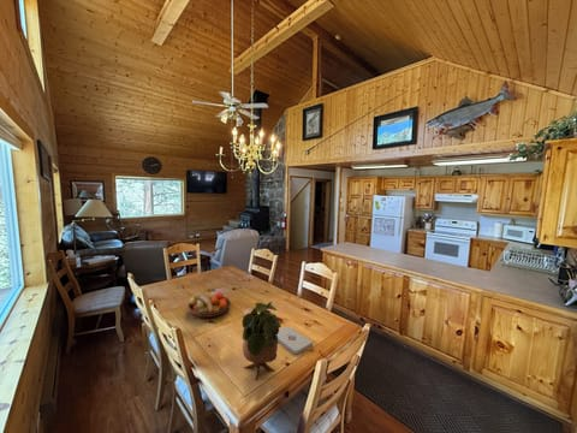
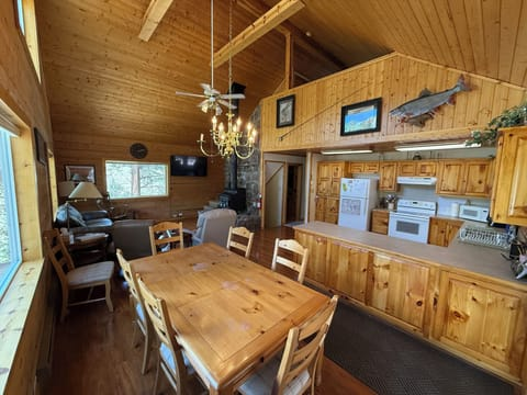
- potted plant (260, 336)
- fruit bowl (209, 301)
- notepad (291, 338)
